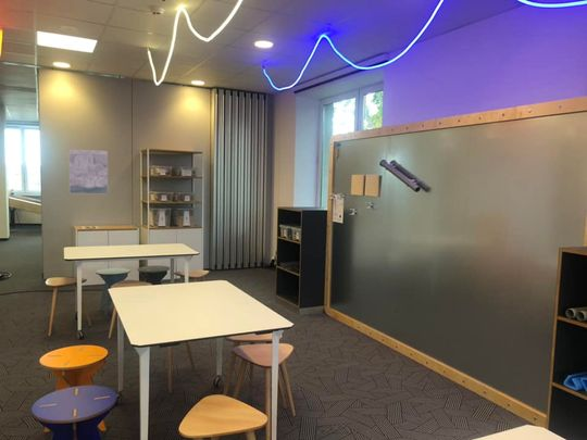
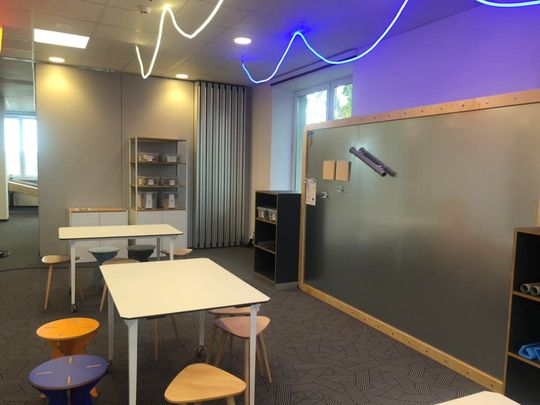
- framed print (88, 172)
